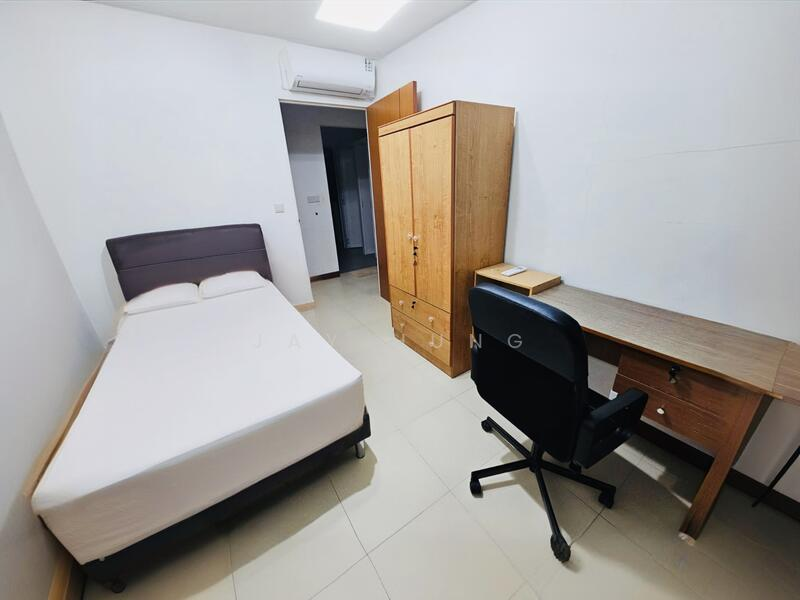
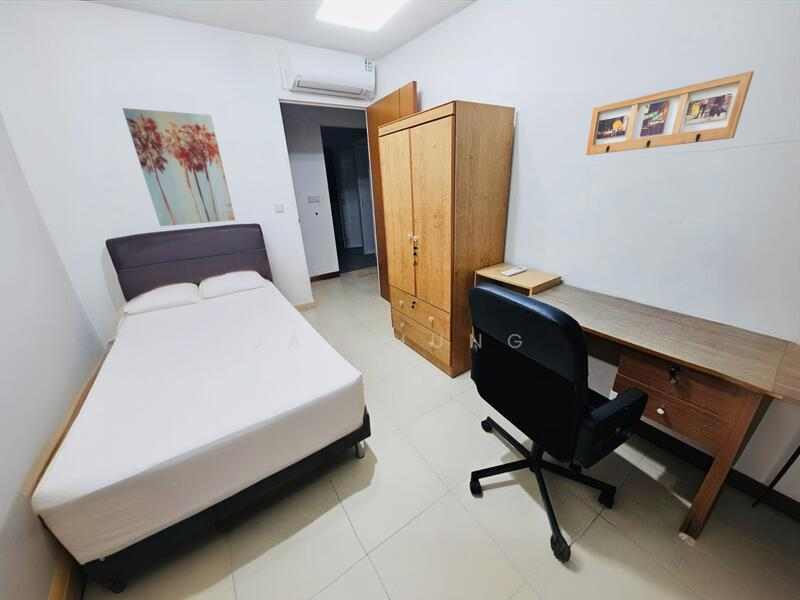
+ picture frame (653, 120)
+ wall art (185, 170)
